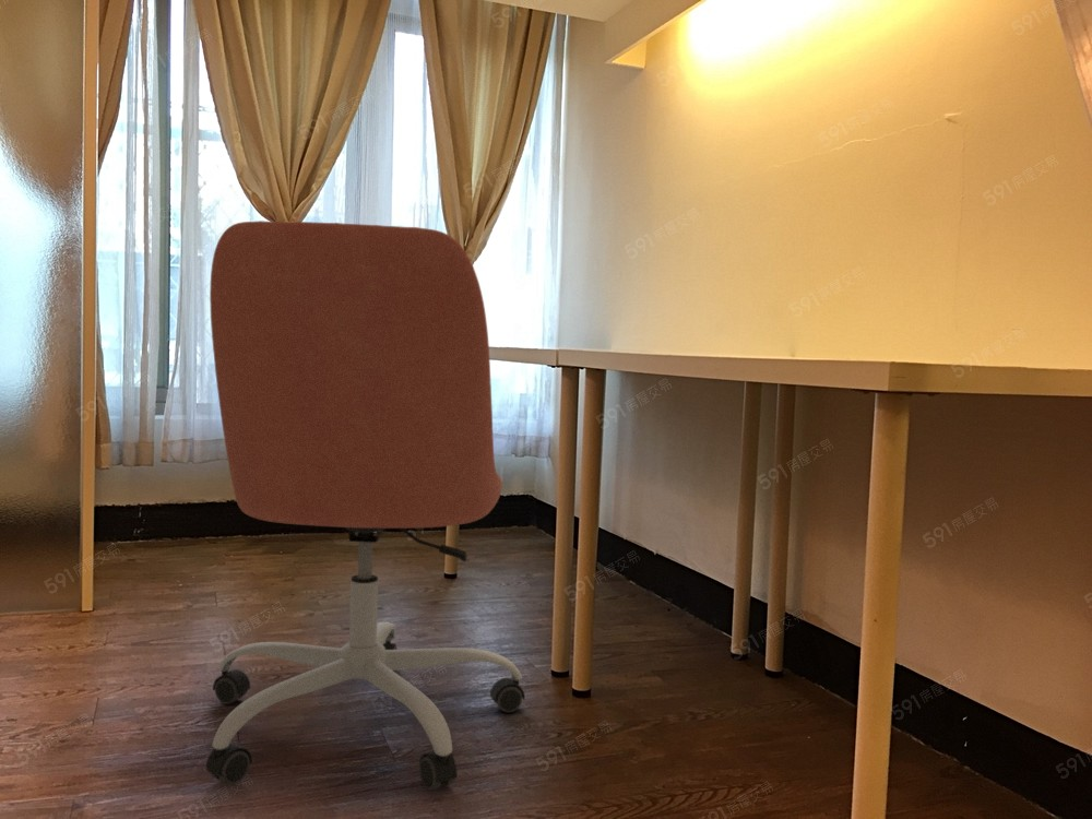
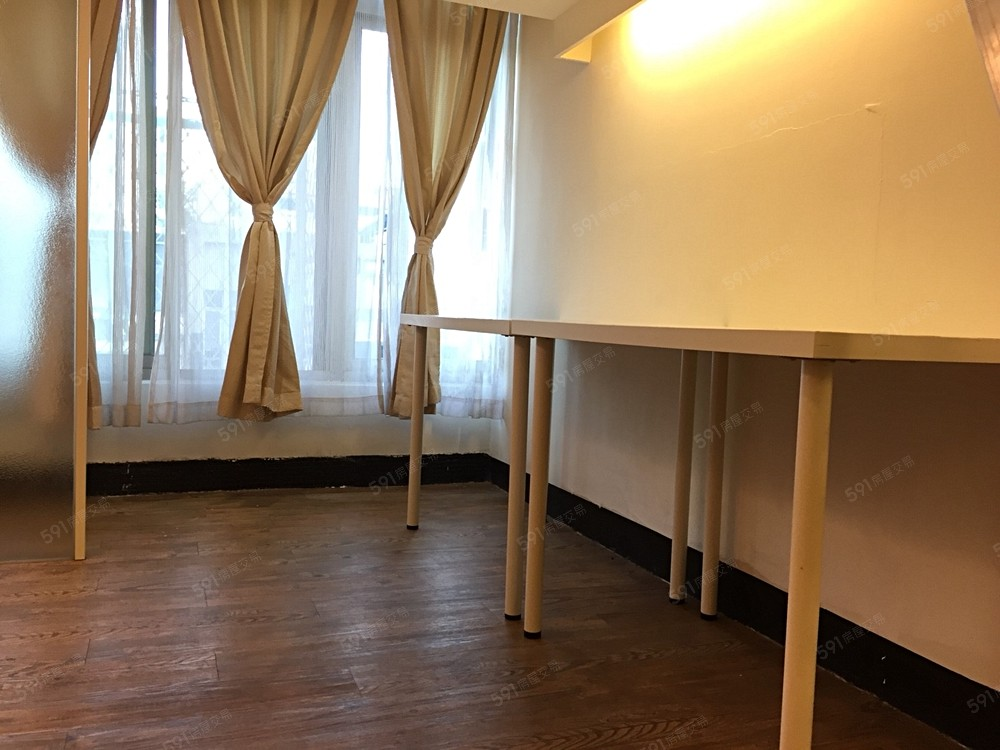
- office chair (367, 488)
